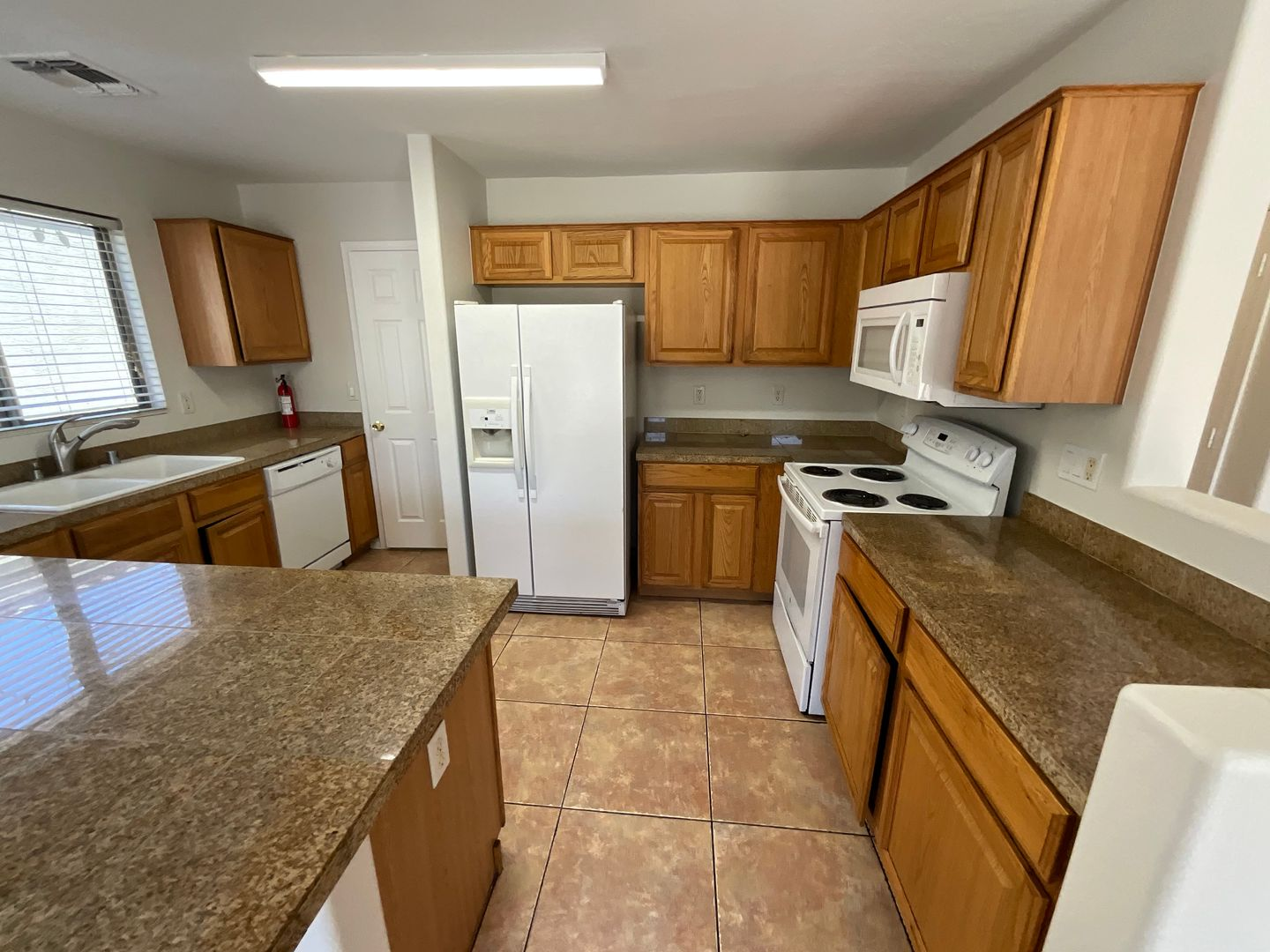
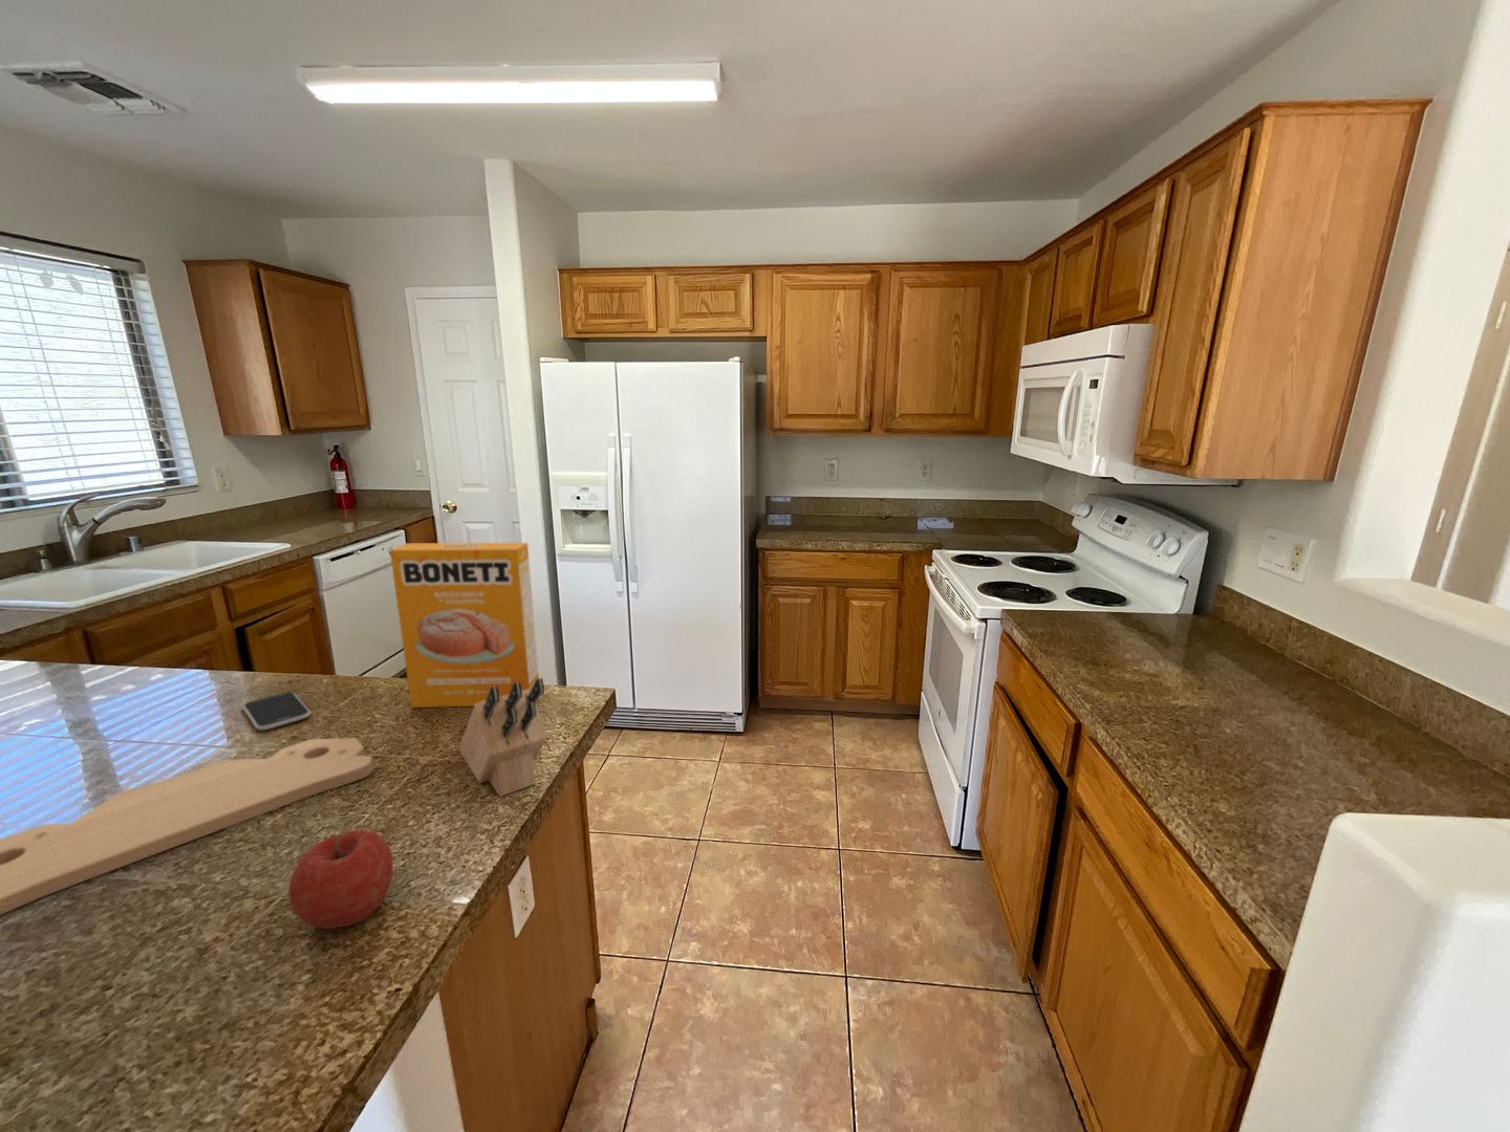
+ cereal box (468, 624)
+ cutting board (183, 806)
+ smartphone (276, 710)
+ knife block (501, 718)
+ fruit (344, 872)
